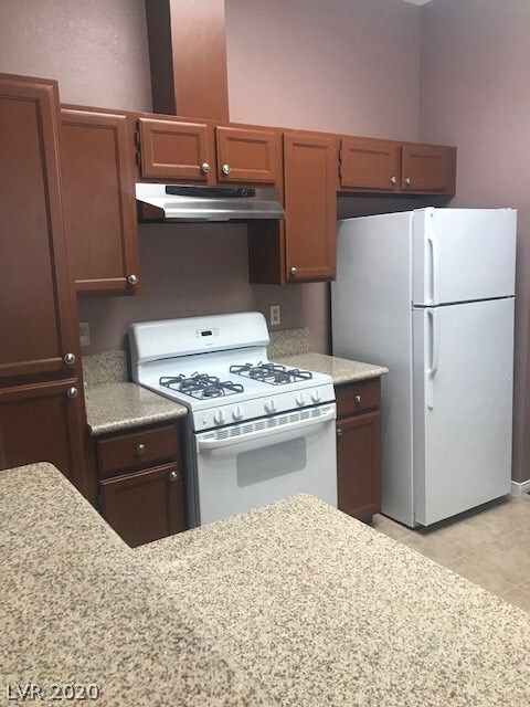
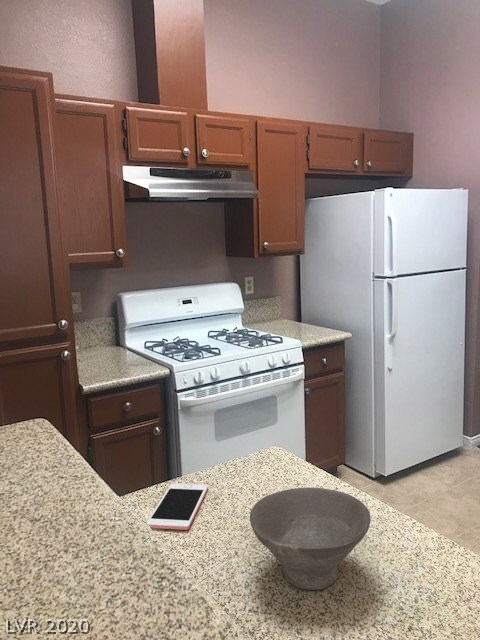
+ bowl (309, 544)
+ cell phone (179, 504)
